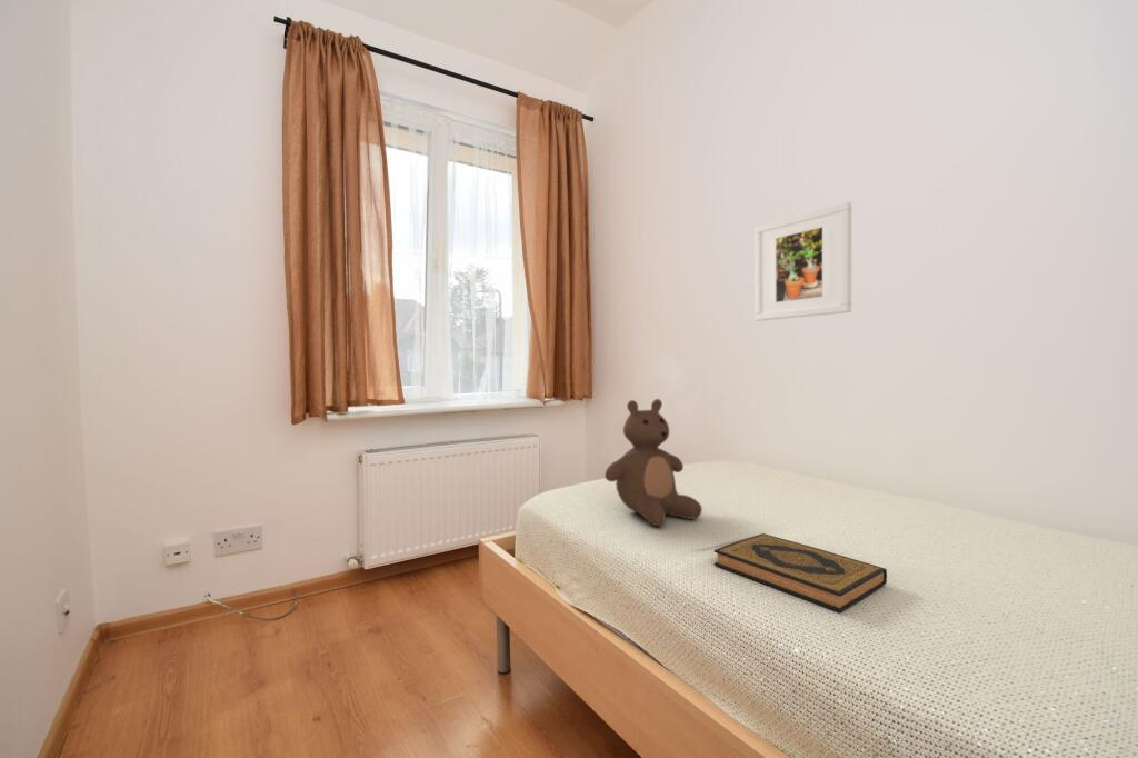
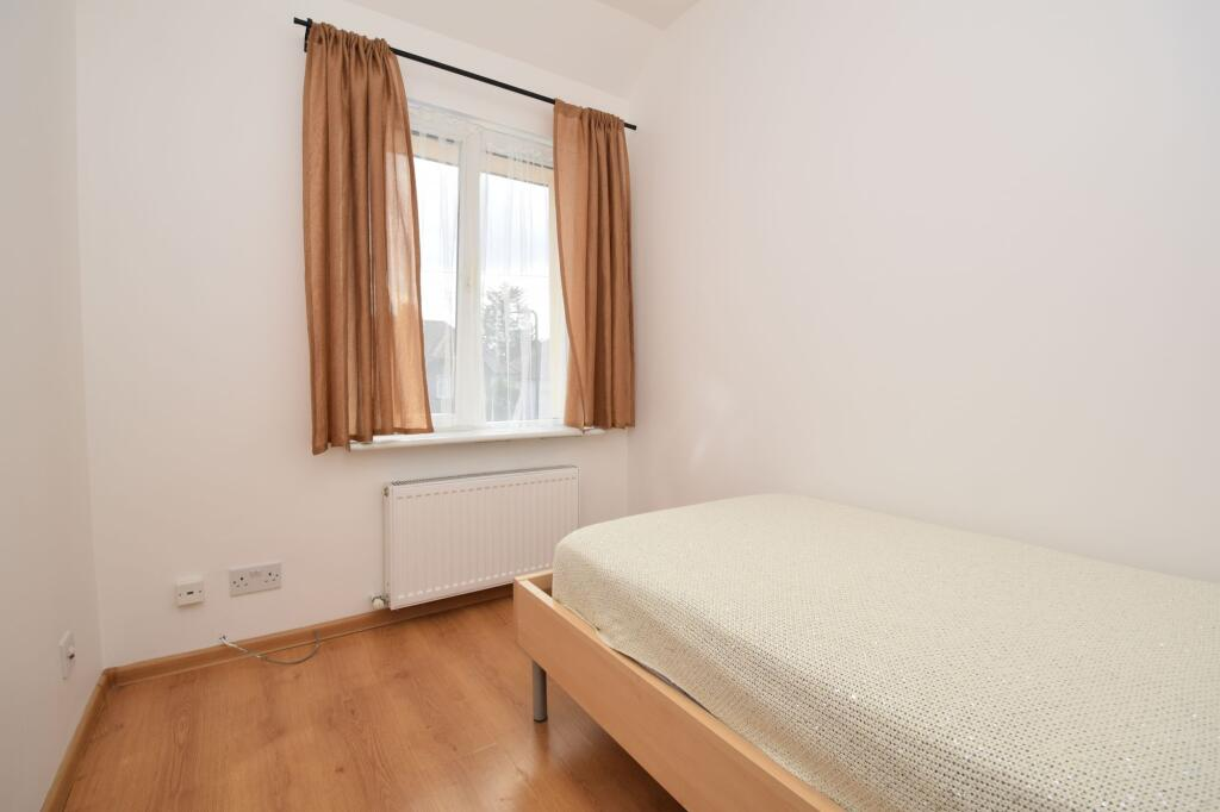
- teddy bear (656, 458)
- hardback book (796, 566)
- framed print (799, 266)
